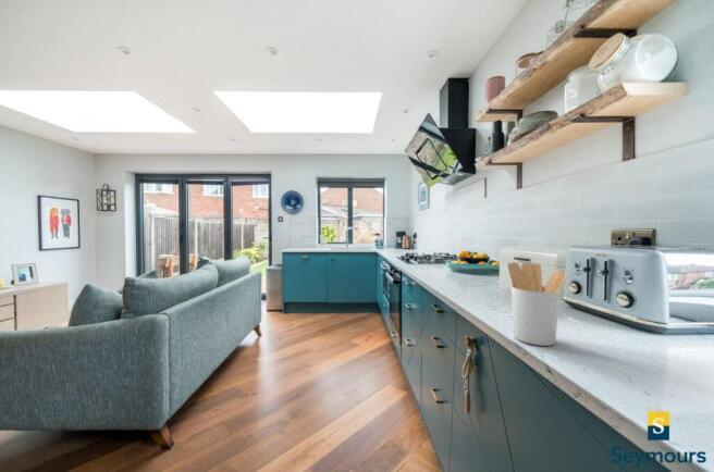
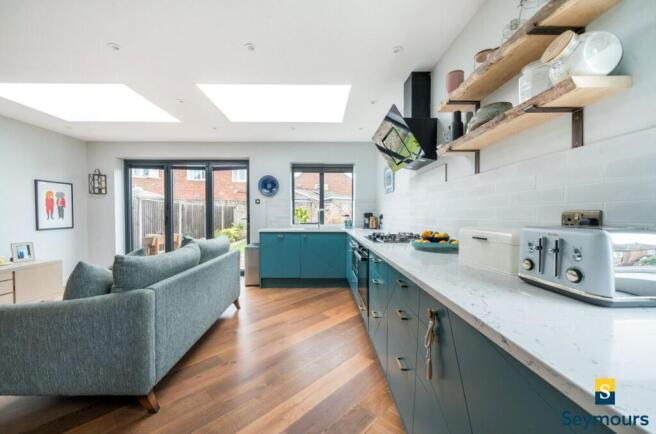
- utensil holder (530, 298)
